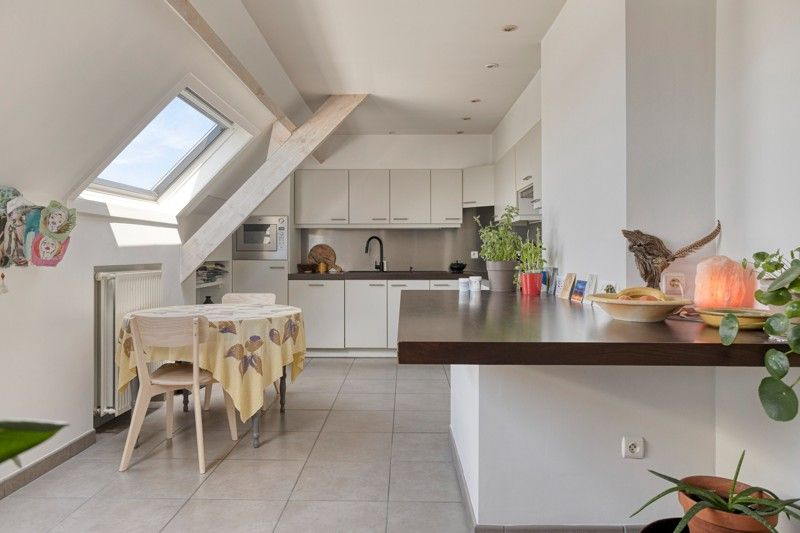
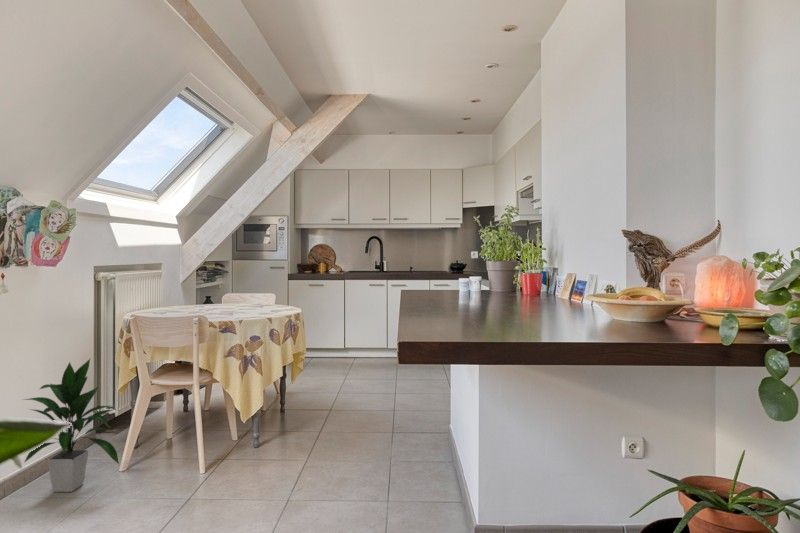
+ indoor plant (71, 426)
